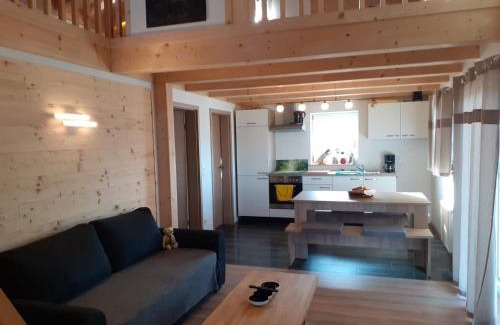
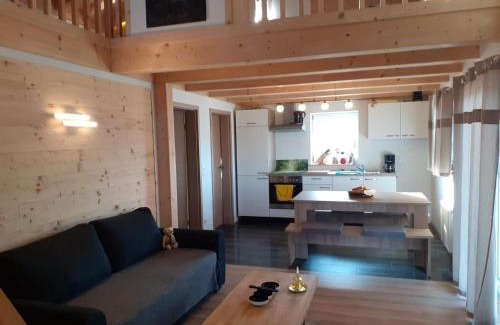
+ candle holder (297, 278)
